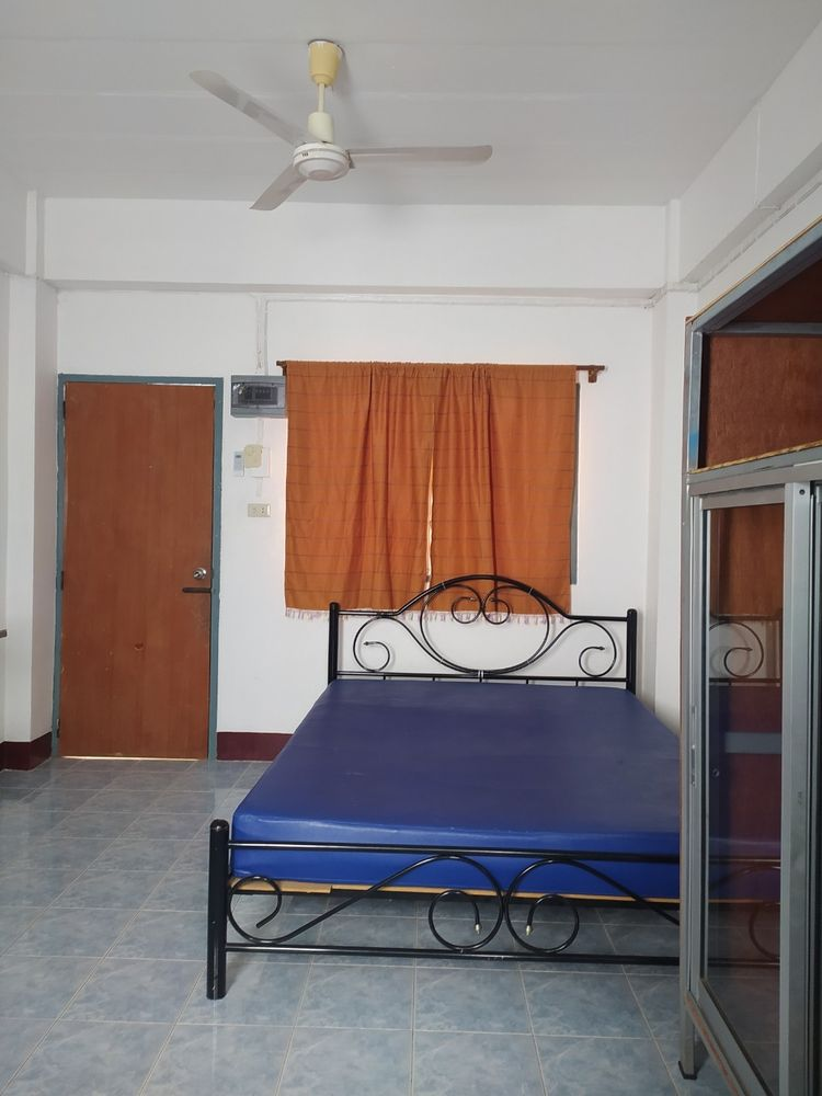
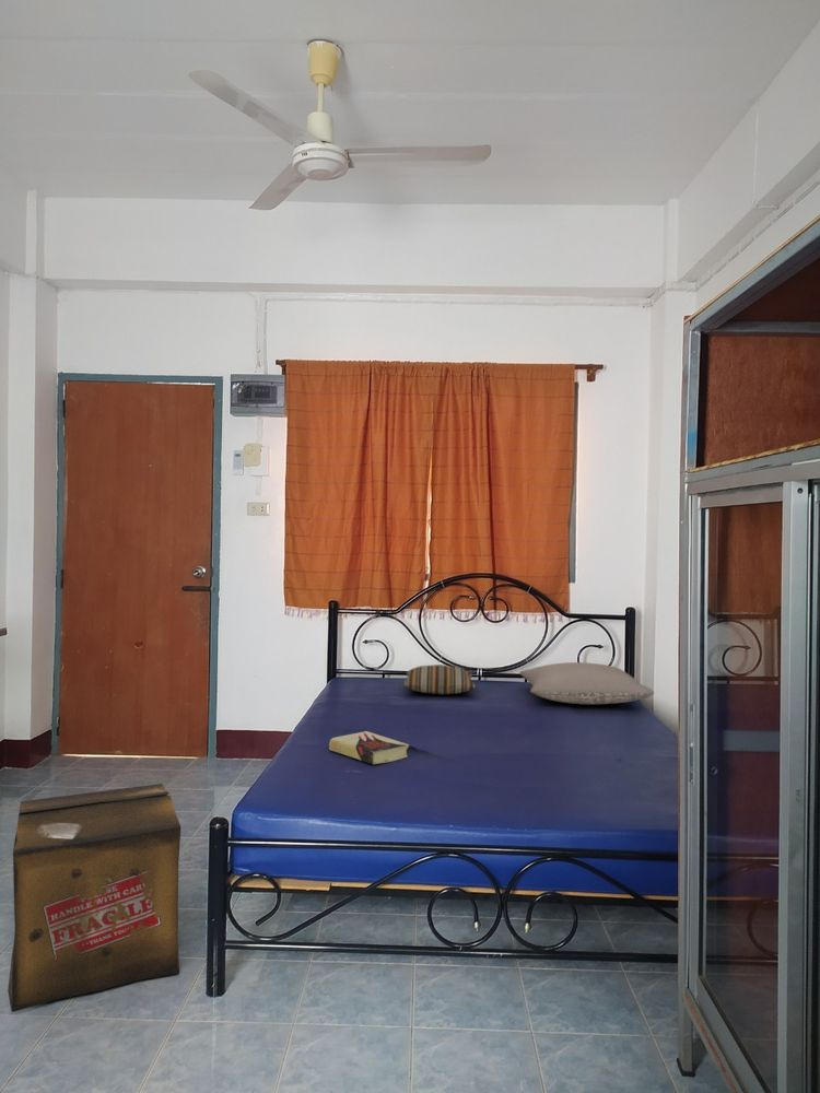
+ book (368, 747)
+ pillow (581, 682)
+ cardboard box (94, 878)
+ pillow (438, 679)
